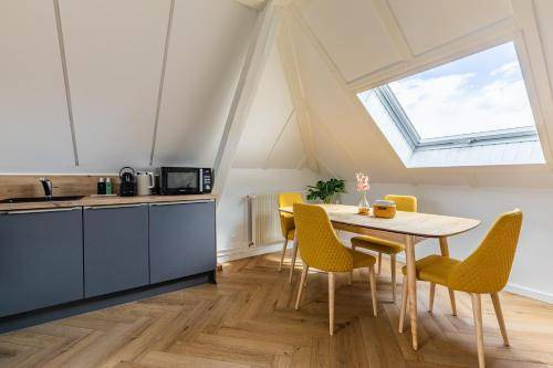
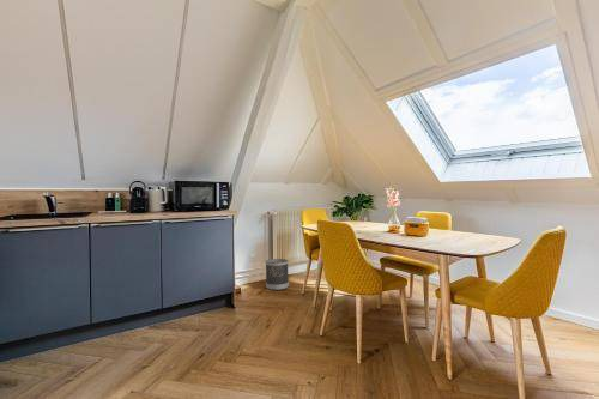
+ wastebasket (277, 273)
